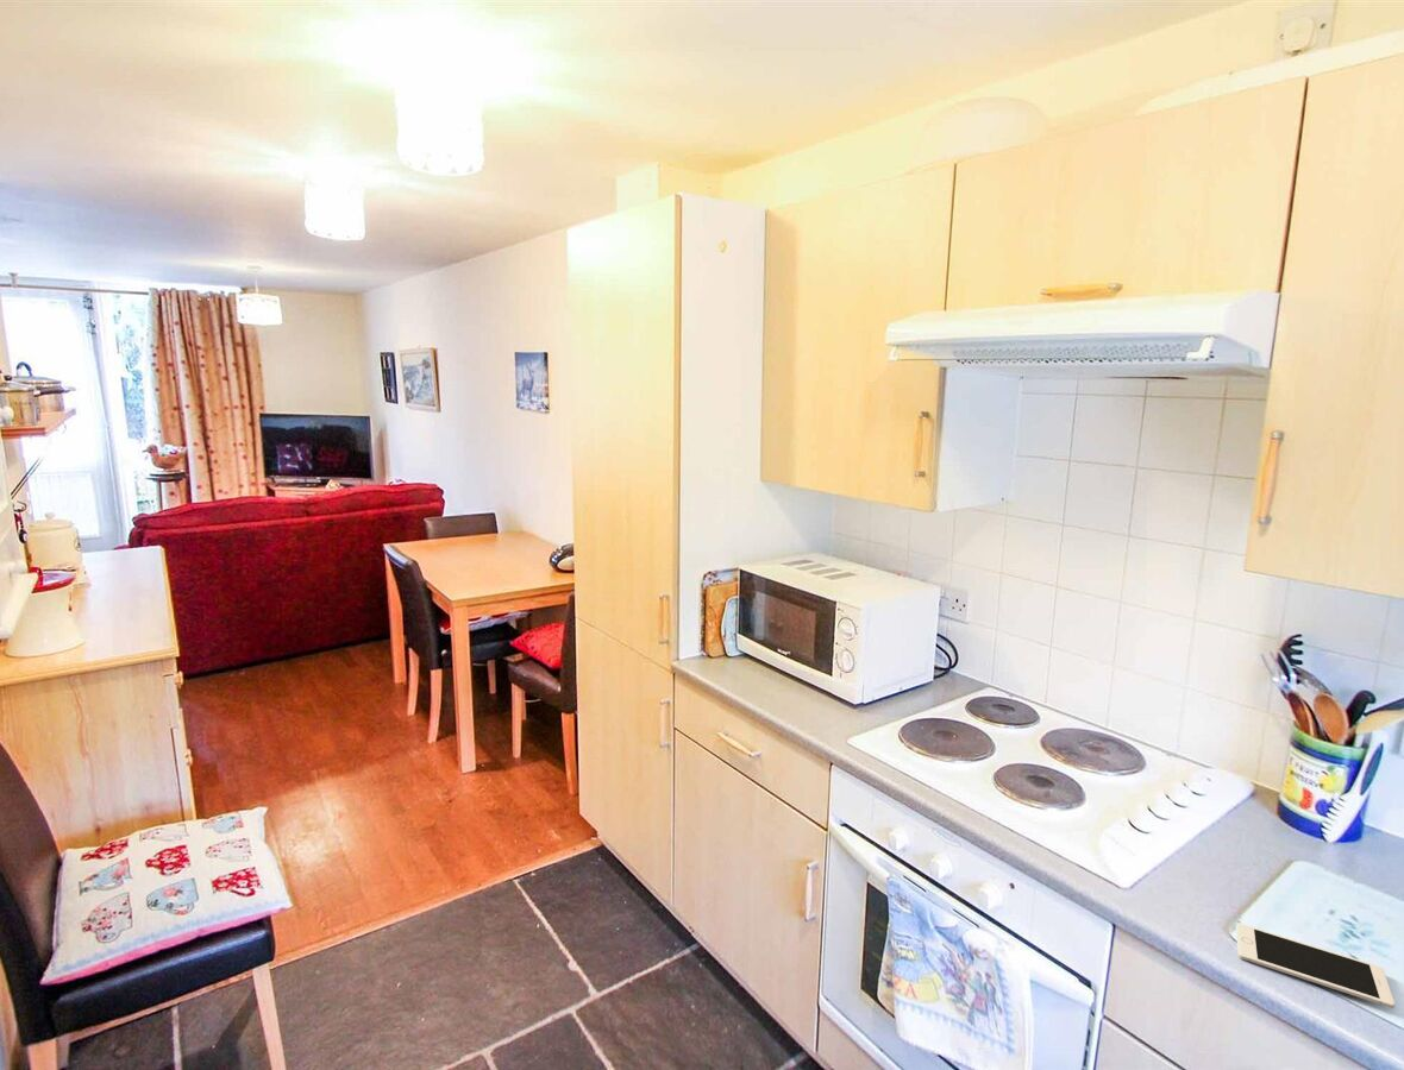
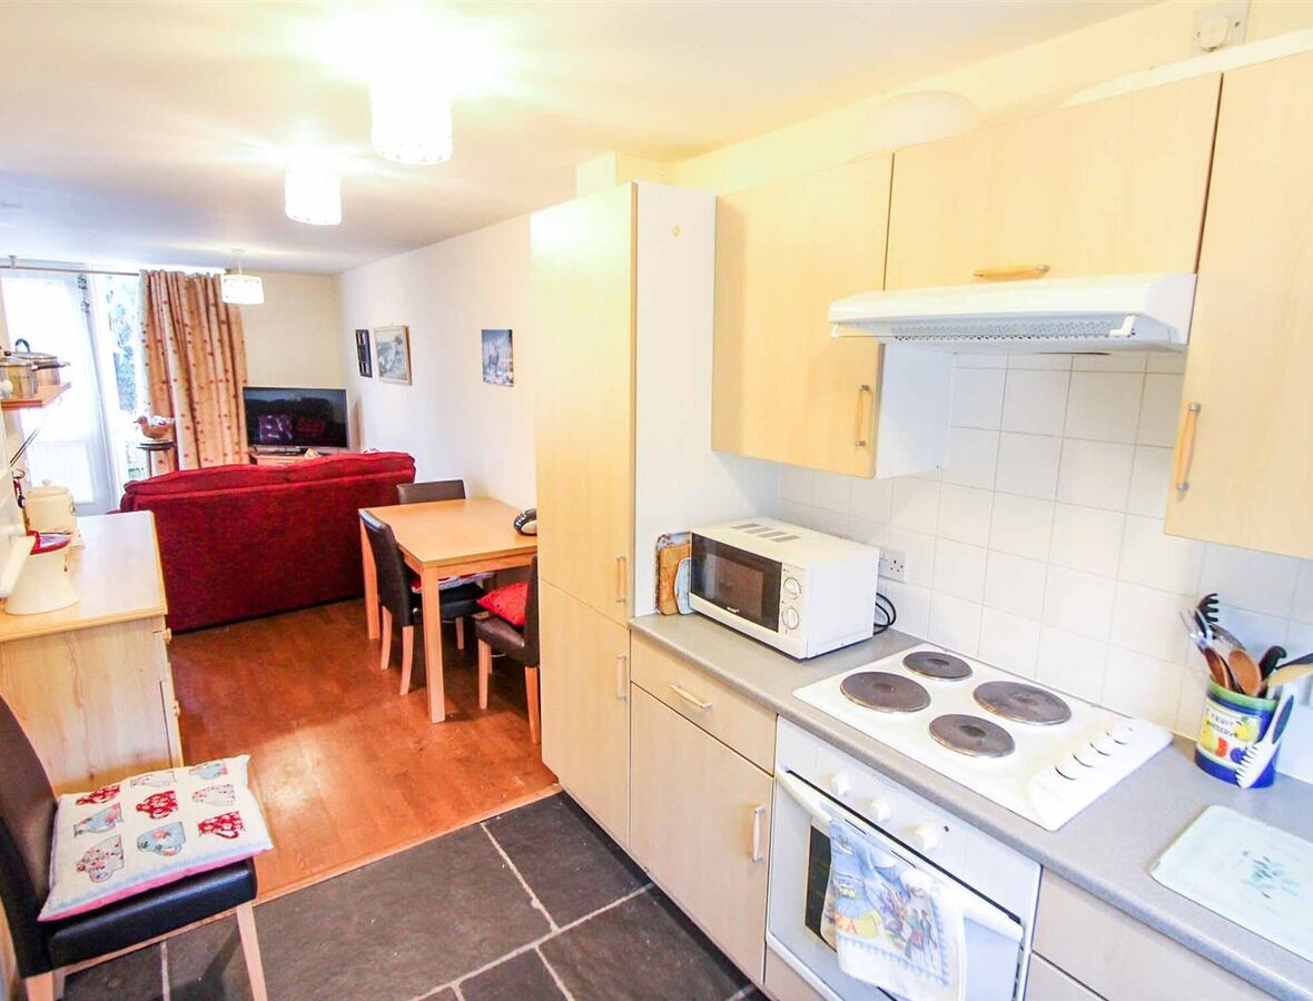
- cell phone (1309, 962)
